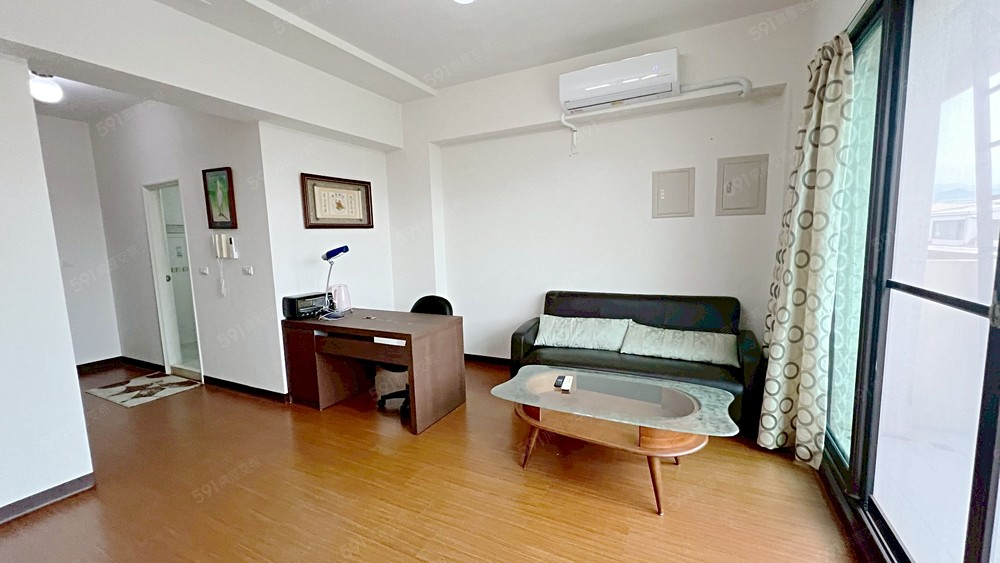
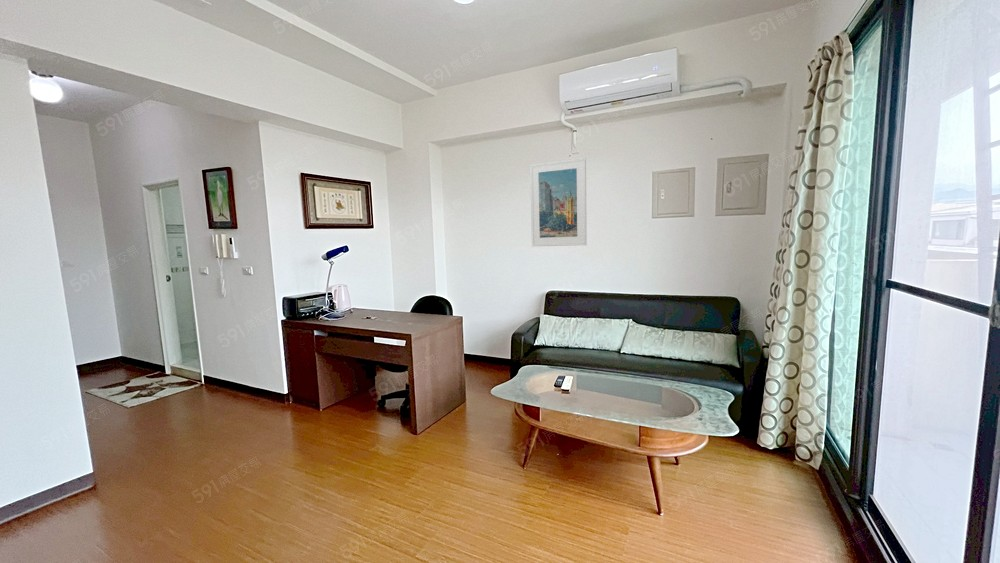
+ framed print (557, 204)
